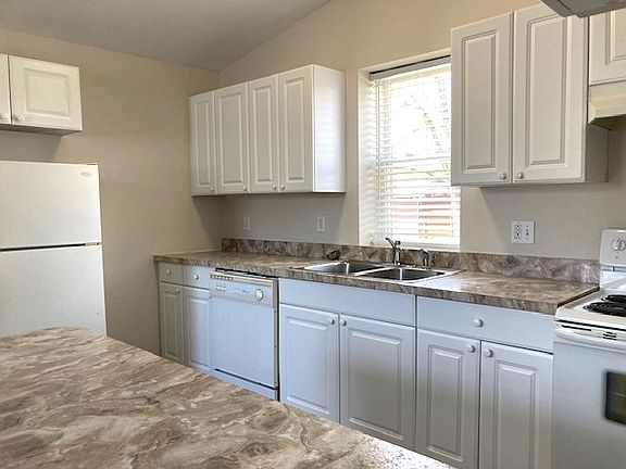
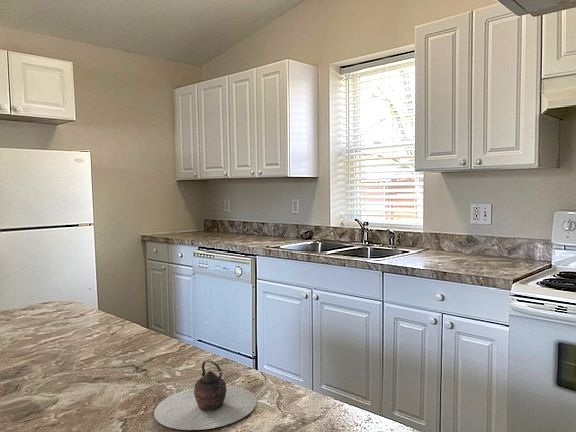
+ teapot (206, 383)
